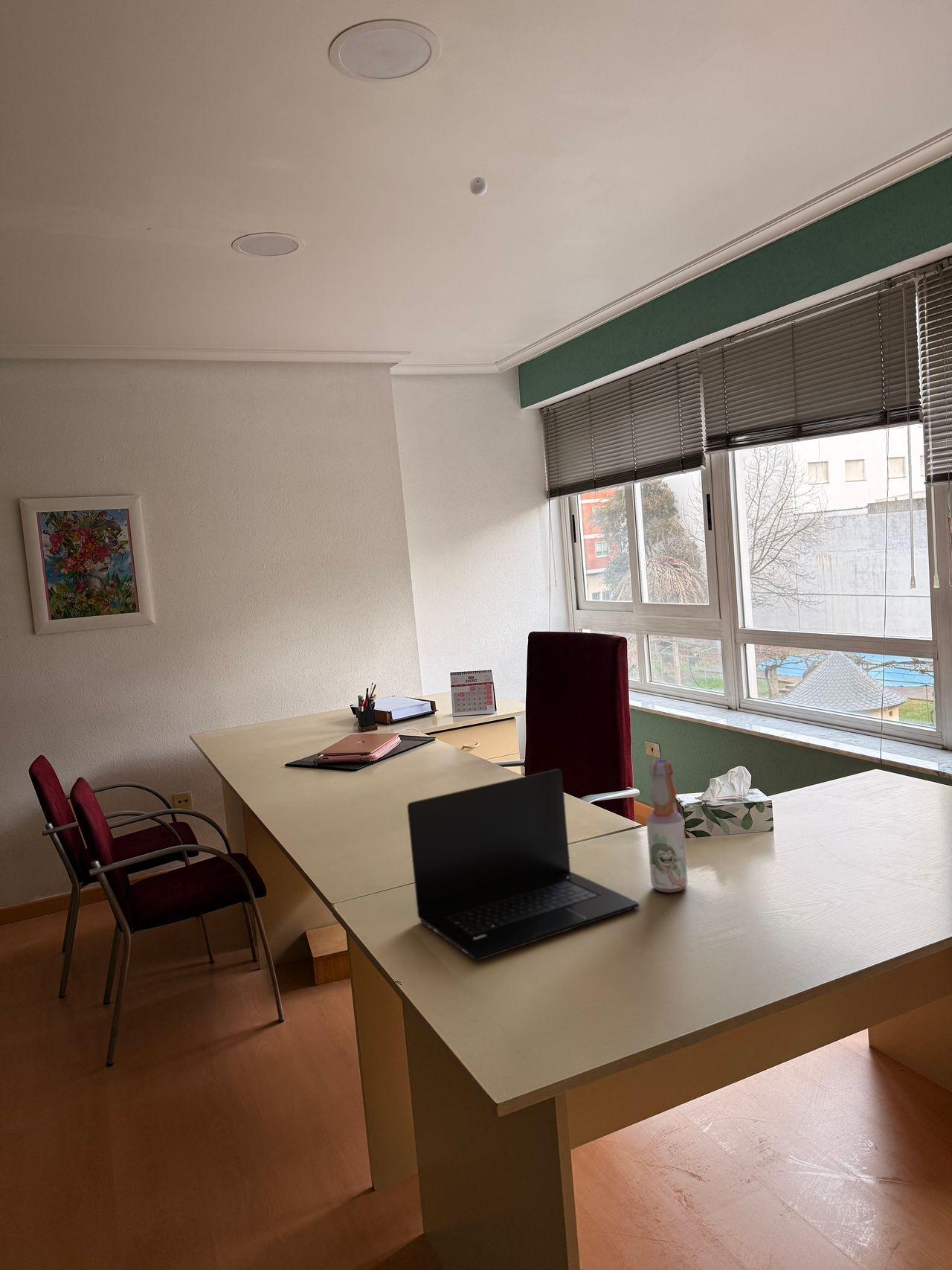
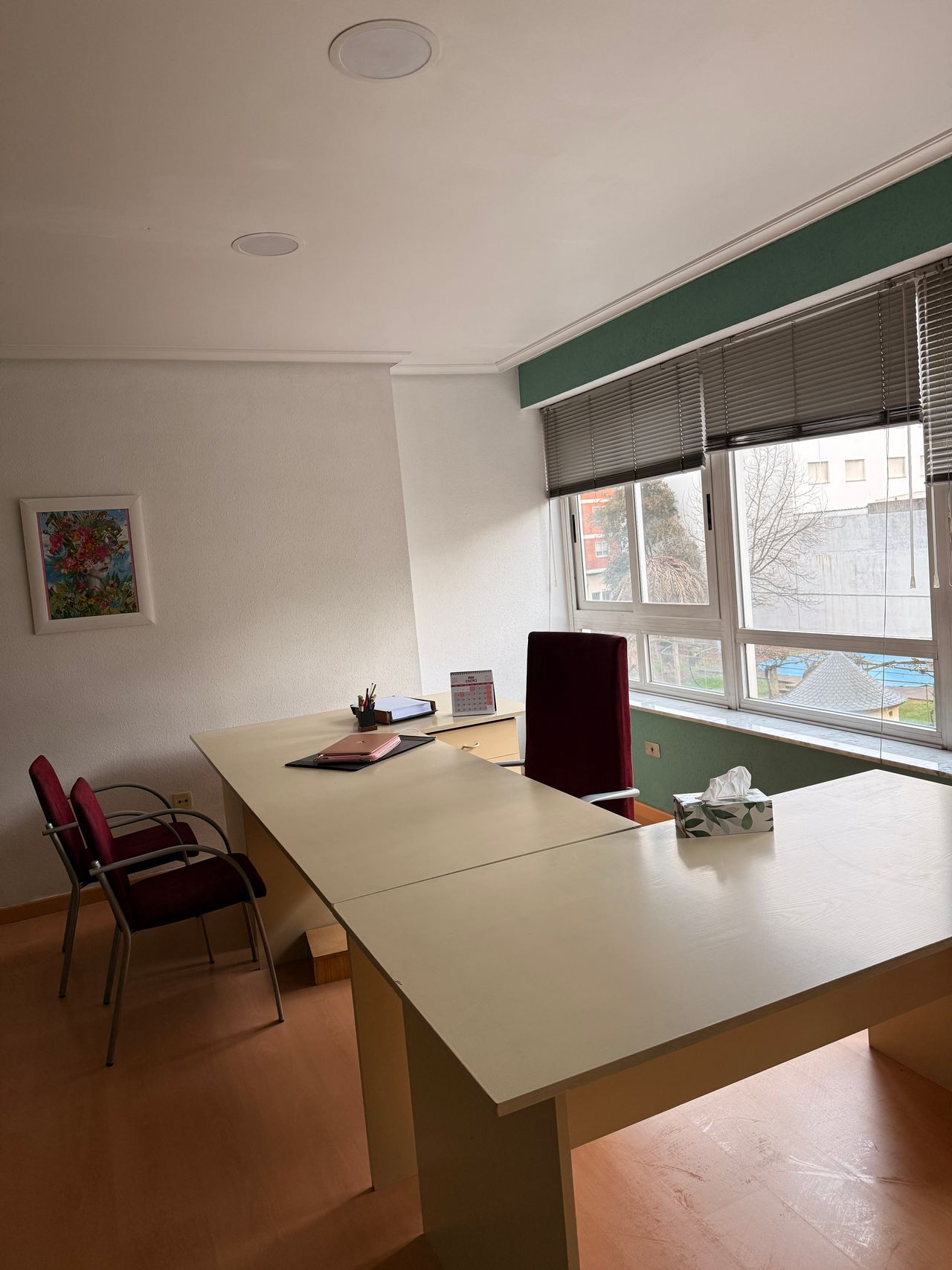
- laptop (523, 855)
- bottle (665, 824)
- eyeball (478, 185)
